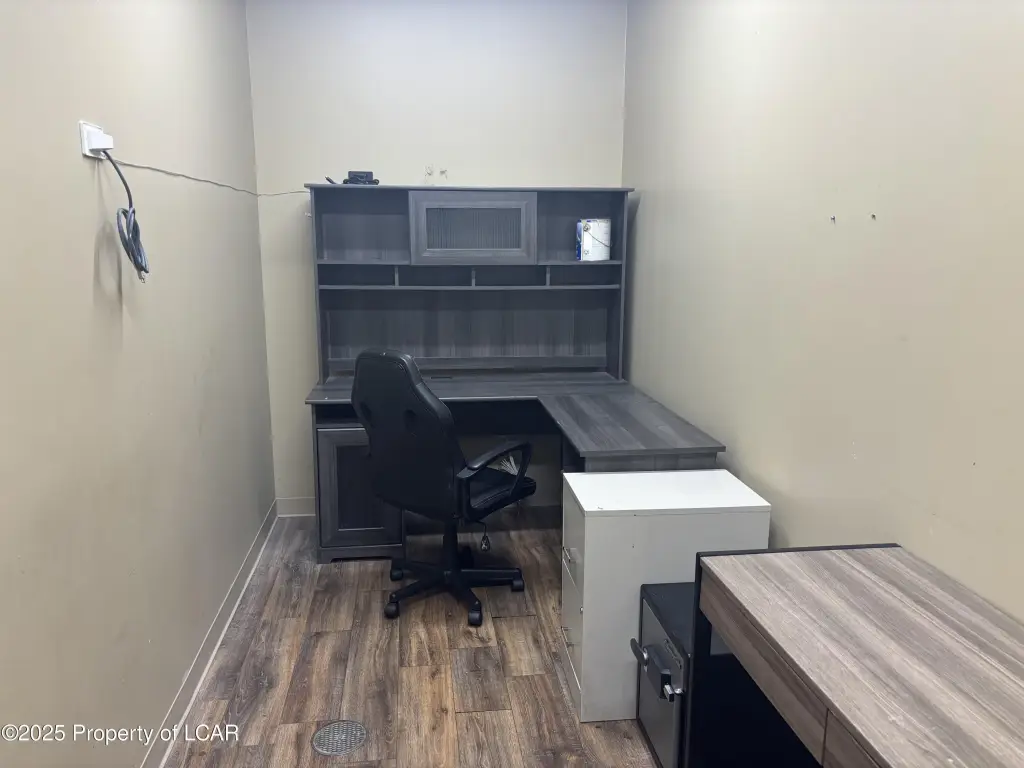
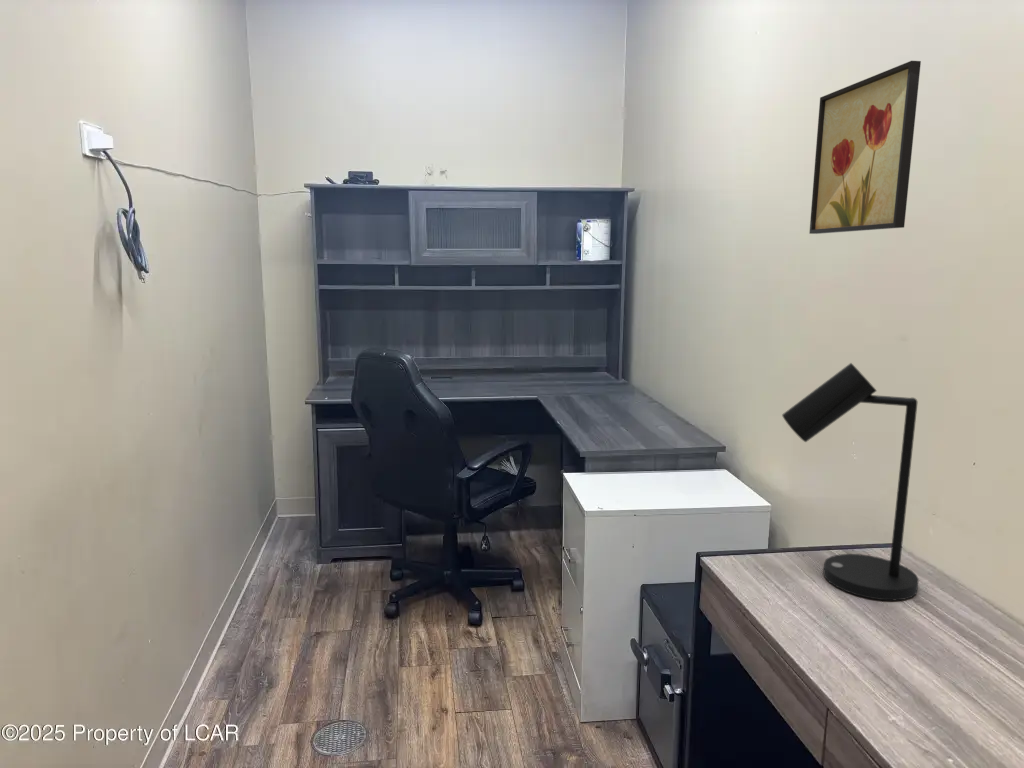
+ wall art (861, 157)
+ desk lamp (898, 481)
